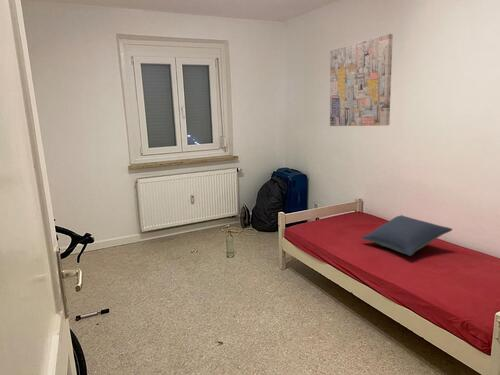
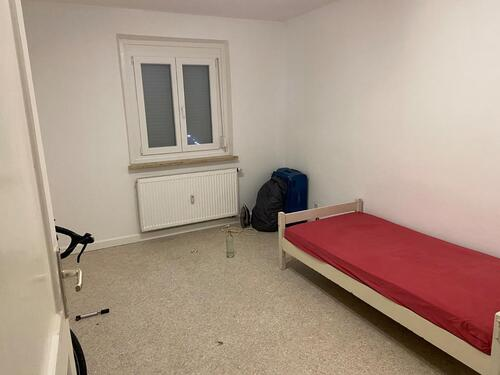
- pillow (405, 233)
- wall art (357, 85)
